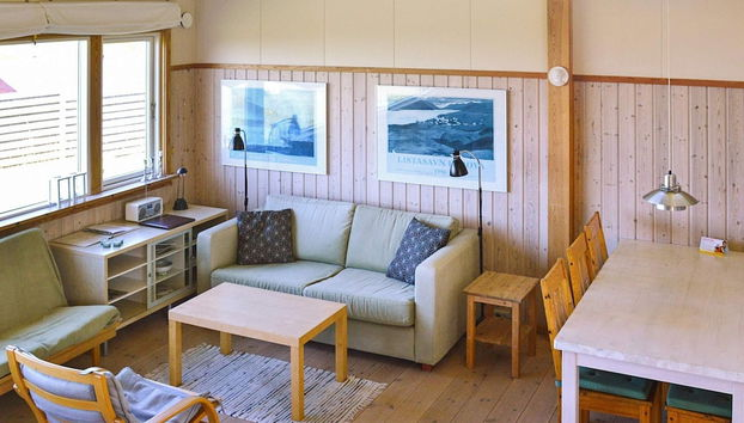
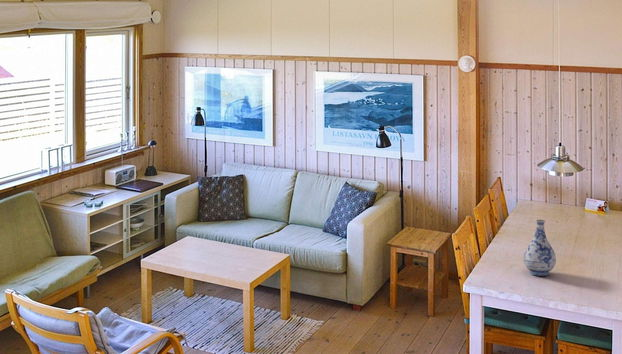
+ vase (539, 247)
